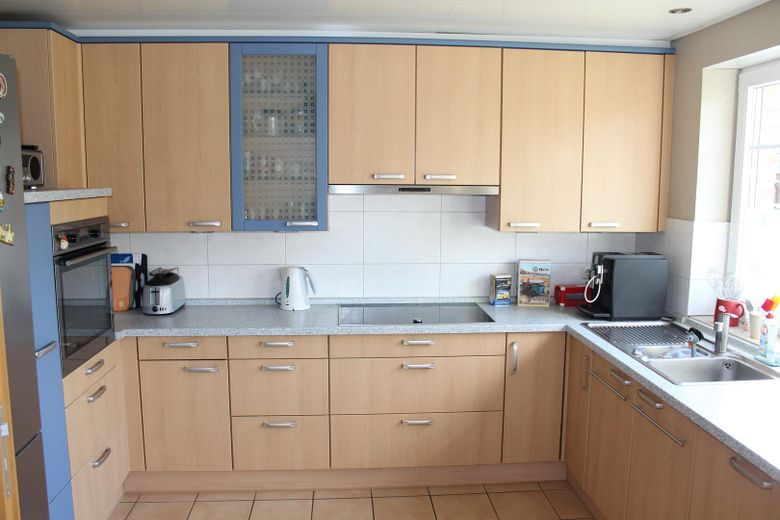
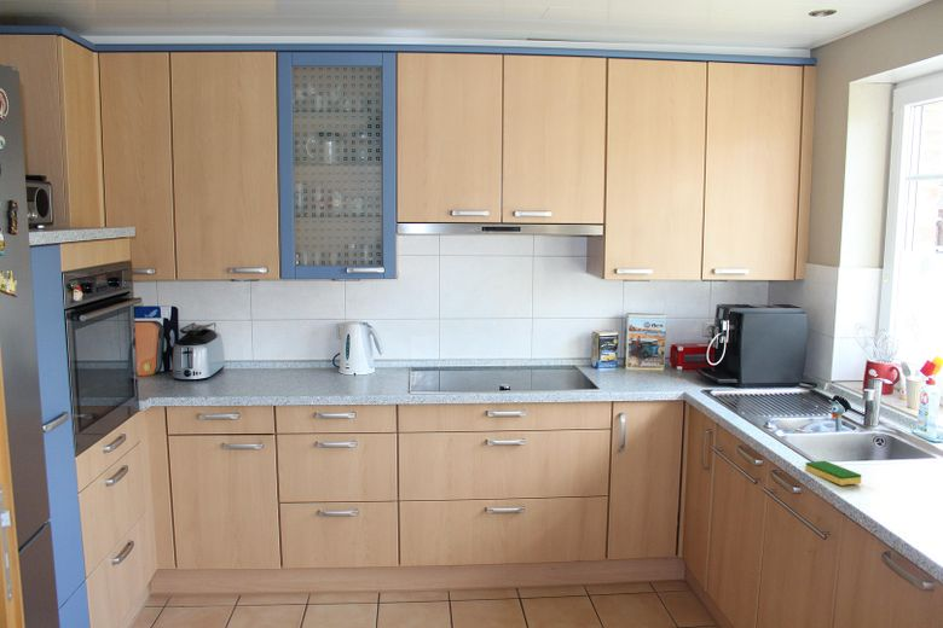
+ dish sponge (832, 472)
